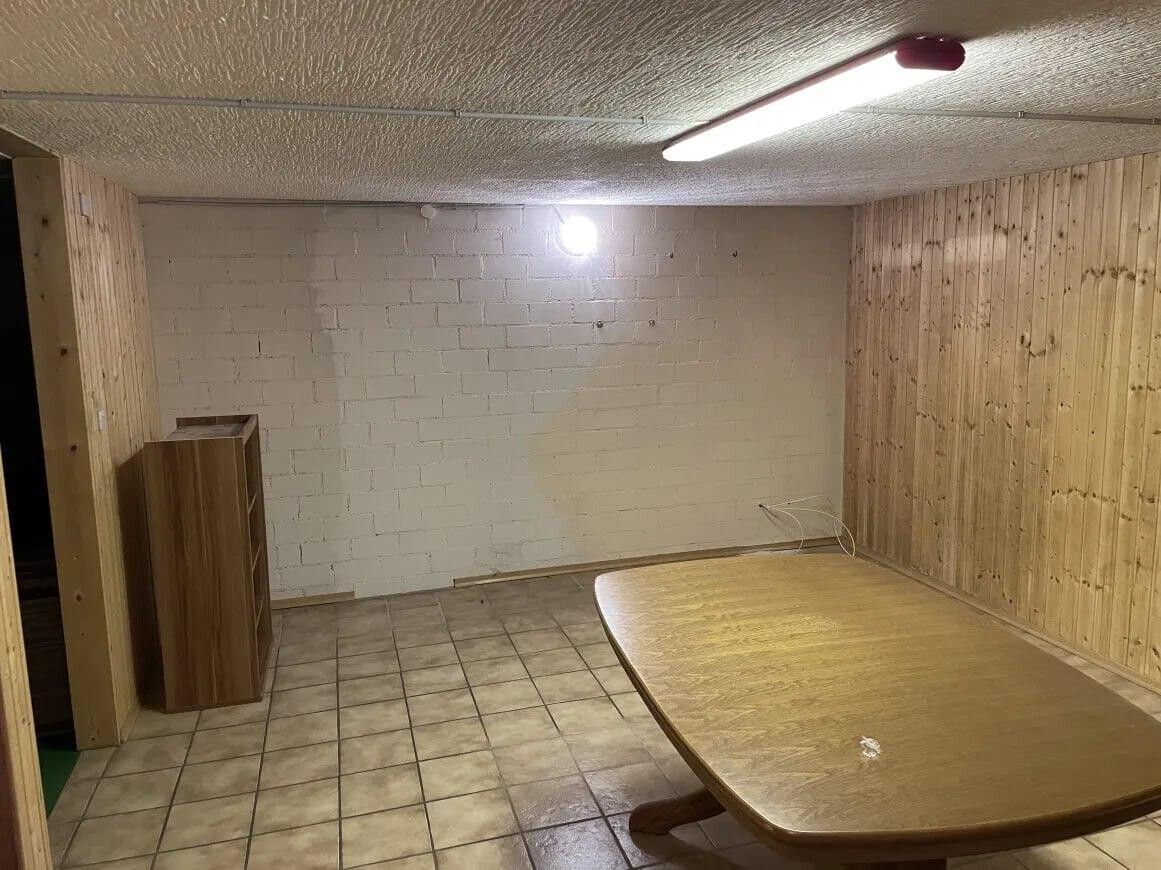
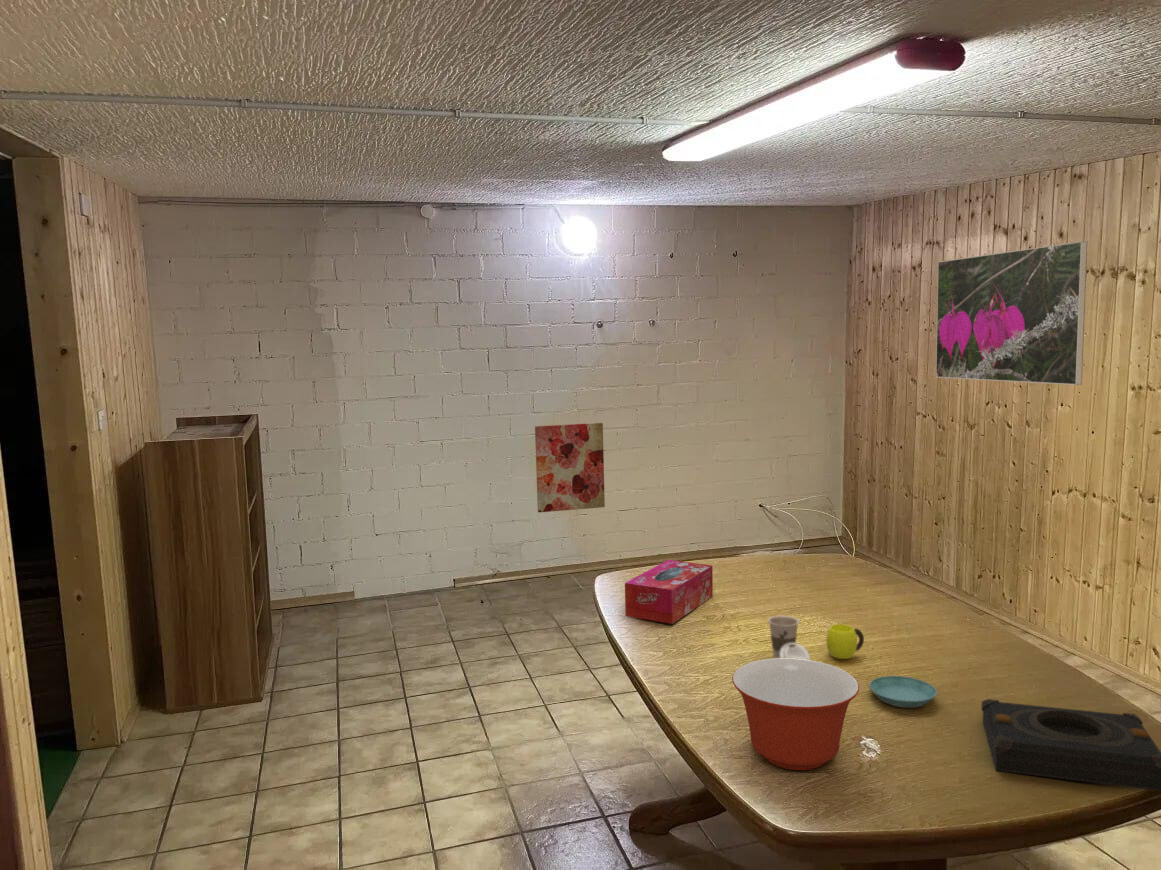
+ wall art (570, 467)
+ cup (845, 641)
+ cup (788, 643)
+ tissue box (670, 589)
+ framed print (1002, 317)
+ saucer (902, 693)
+ speaker (1069, 739)
+ mixing bowl (794, 718)
